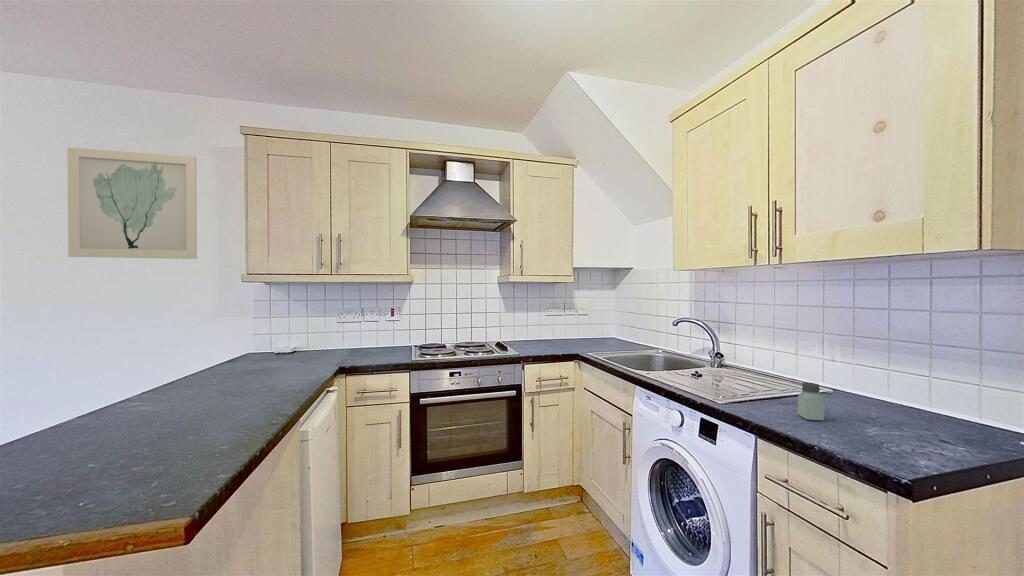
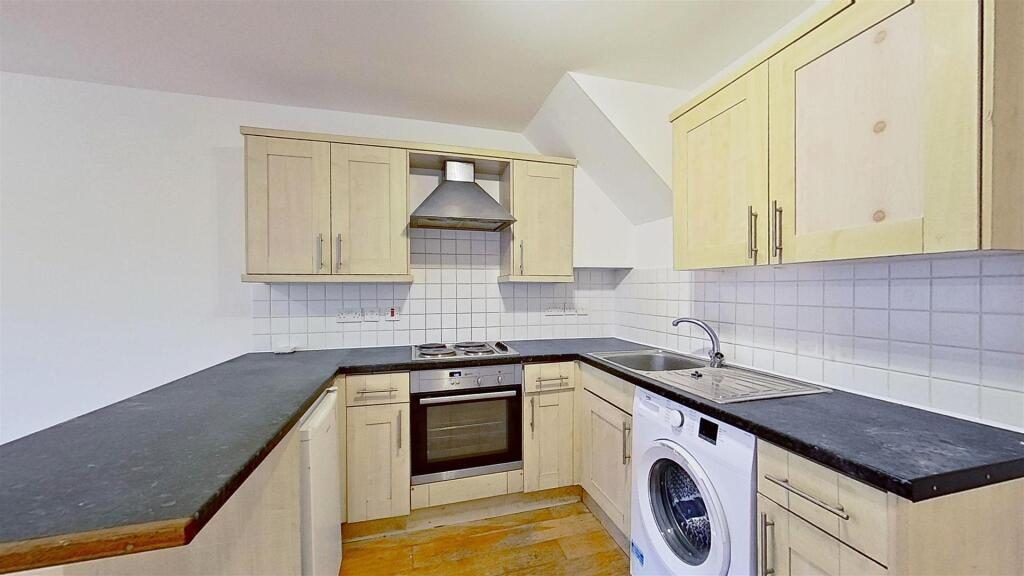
- saltshaker (810, 400)
- wall art (134, 205)
